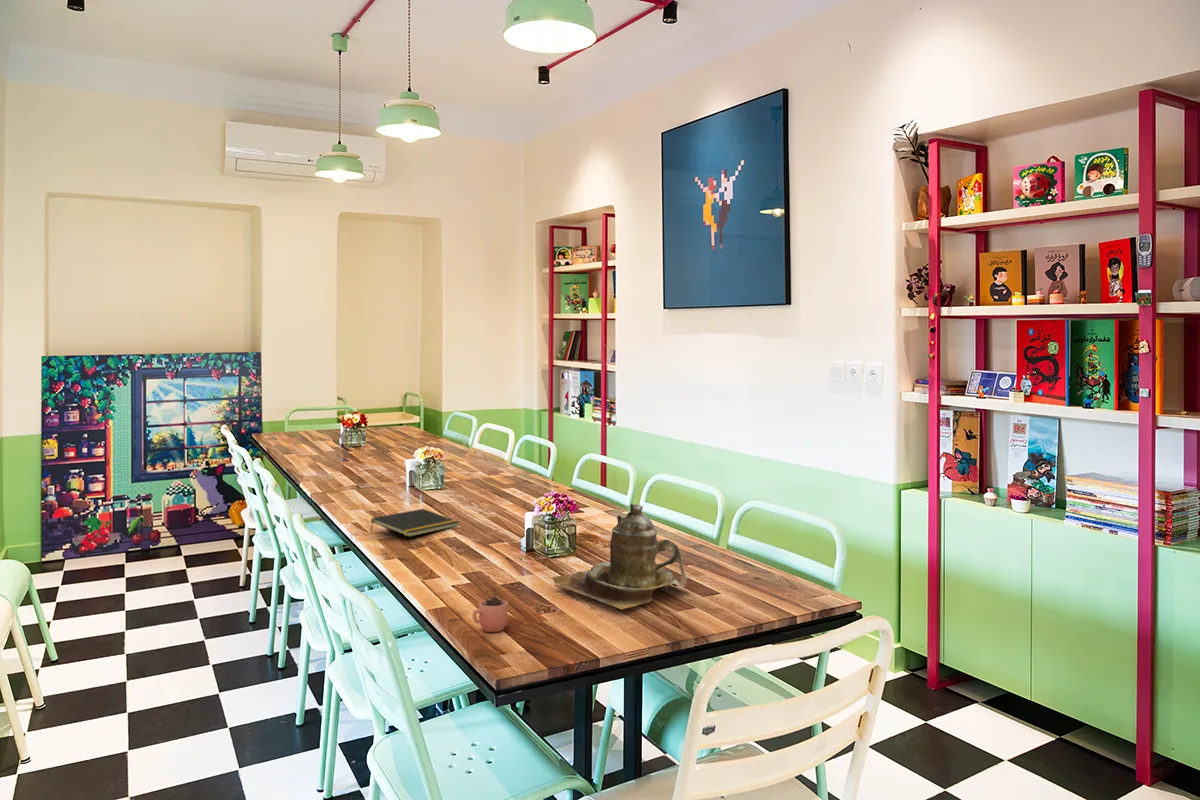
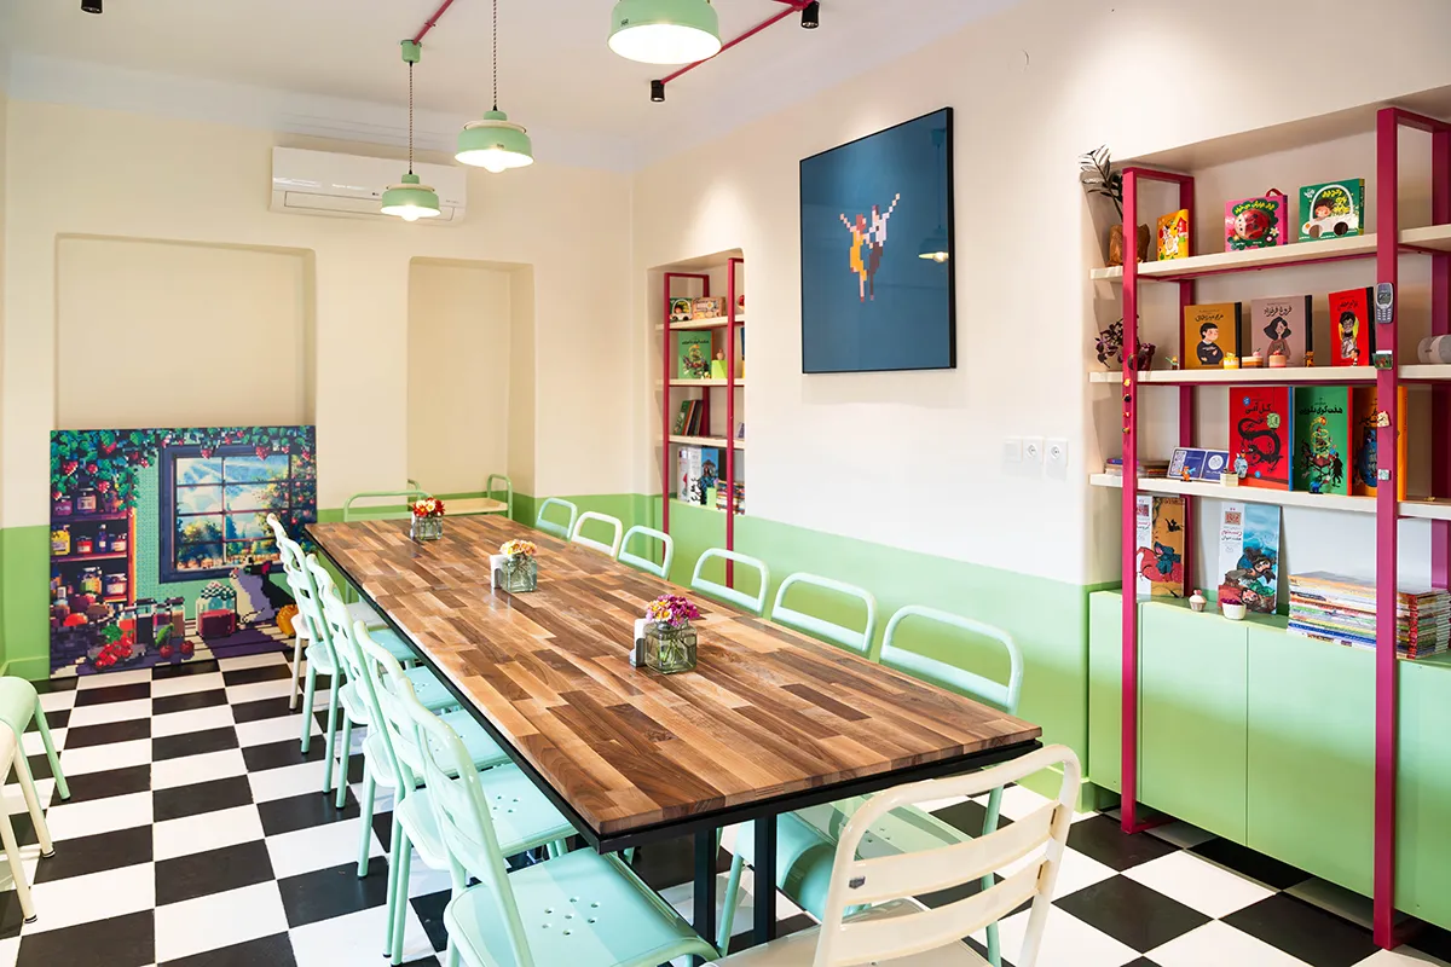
- cocoa (489, 603)
- teapot (622, 547)
- notepad (416, 522)
